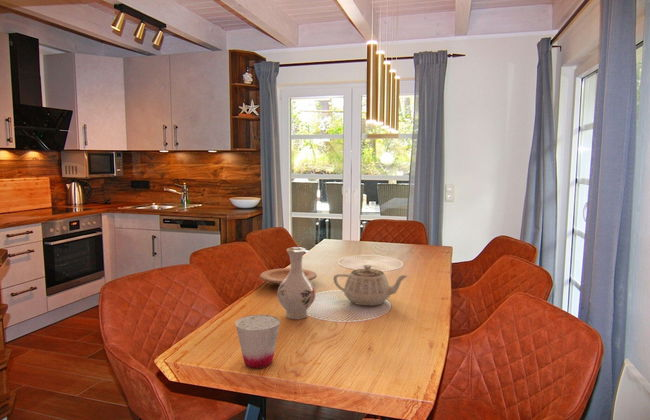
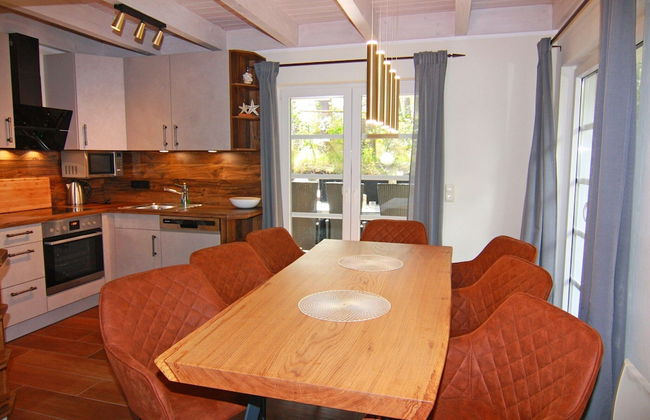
- plate (286, 276)
- vase (296, 282)
- cup (258, 342)
- teapot (369, 283)
